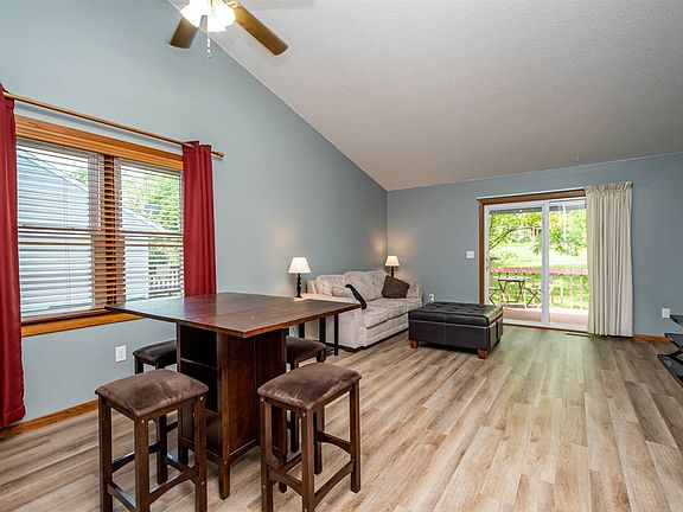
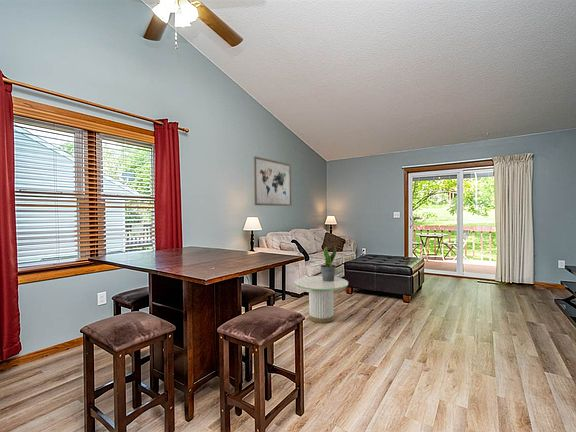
+ side table (321, 300)
+ potted plant (328, 262)
+ wall art (274, 183)
